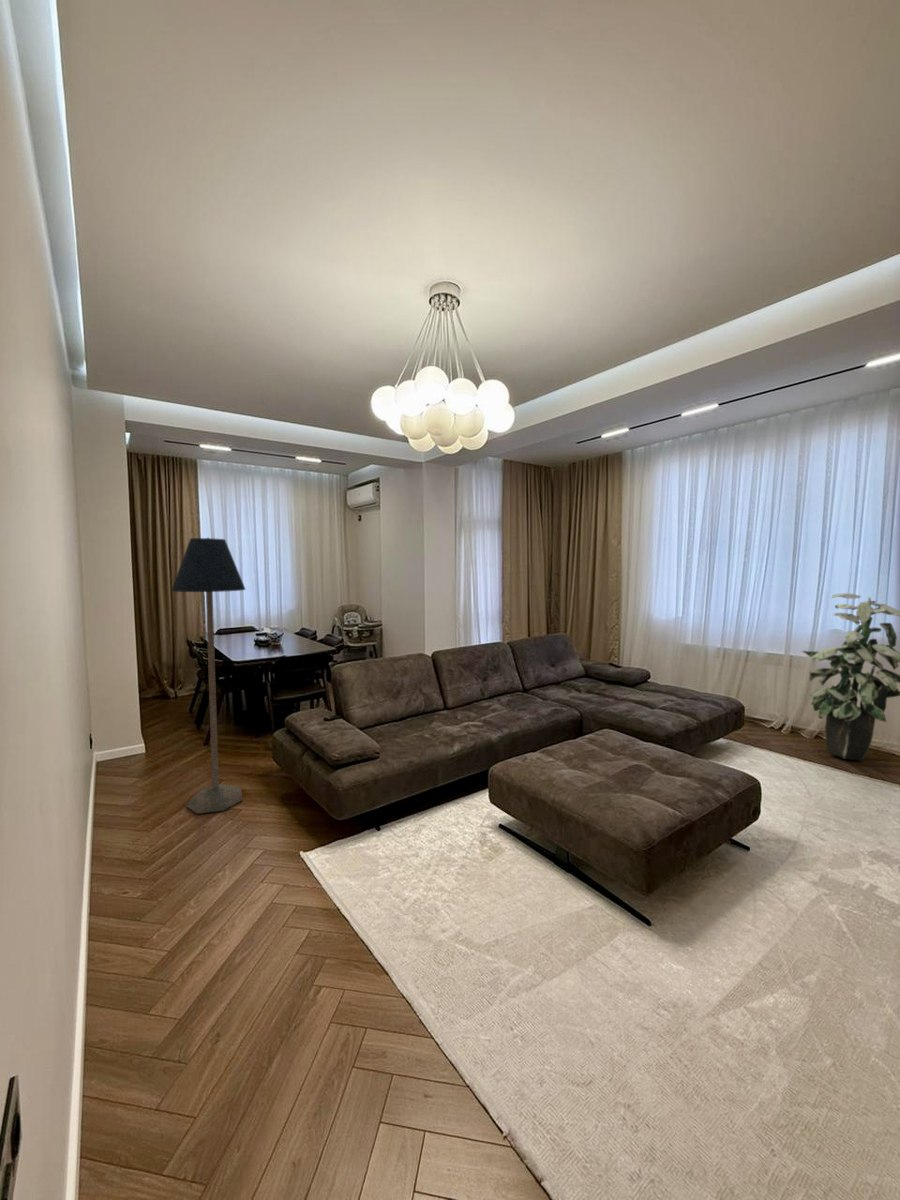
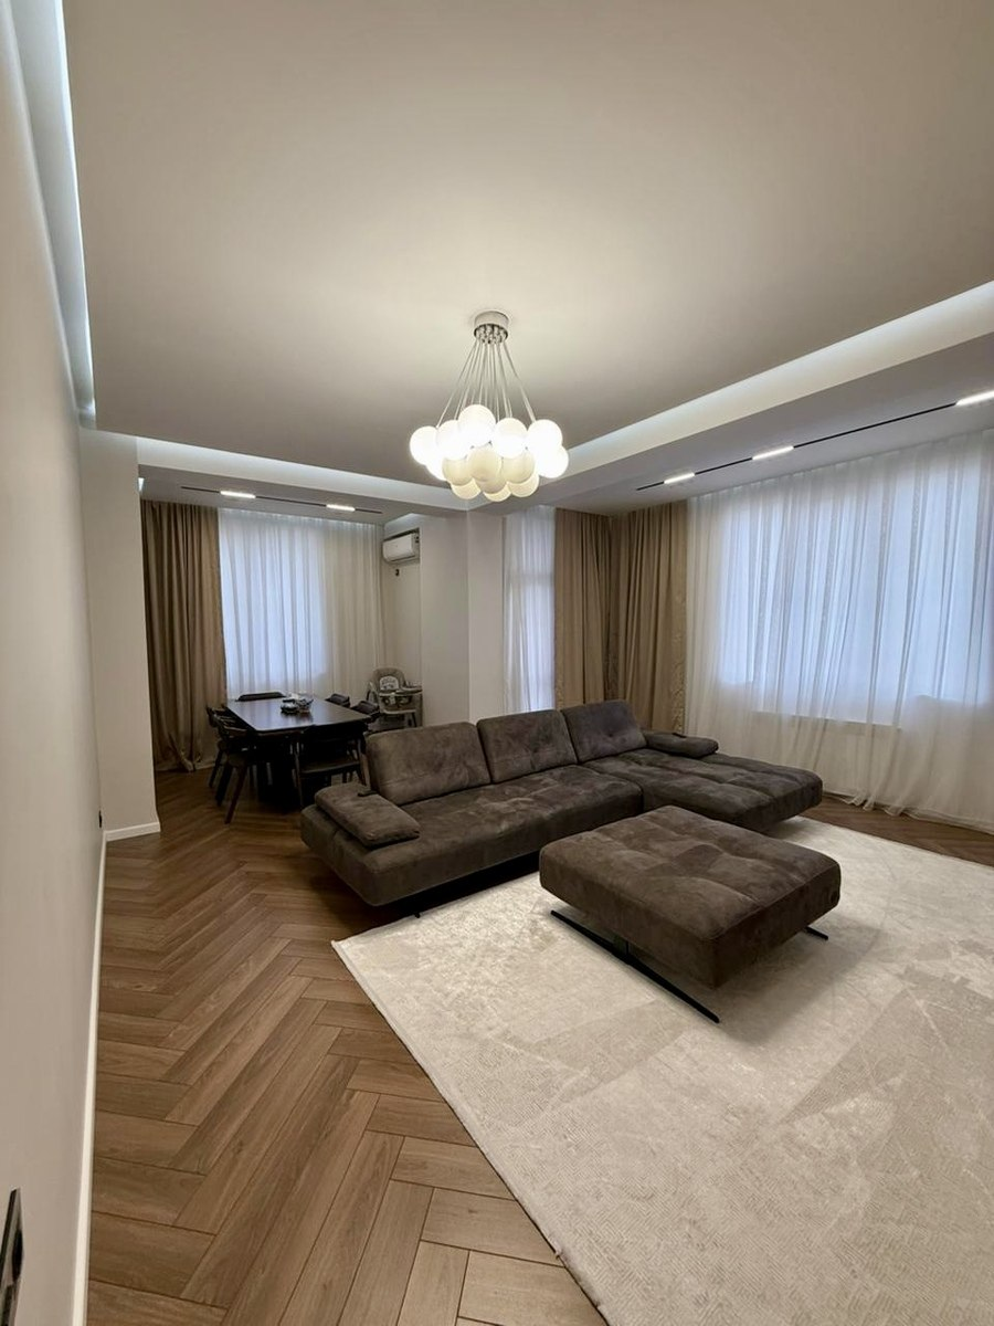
- floor lamp (212, 672)
- indoor plant (851, 675)
